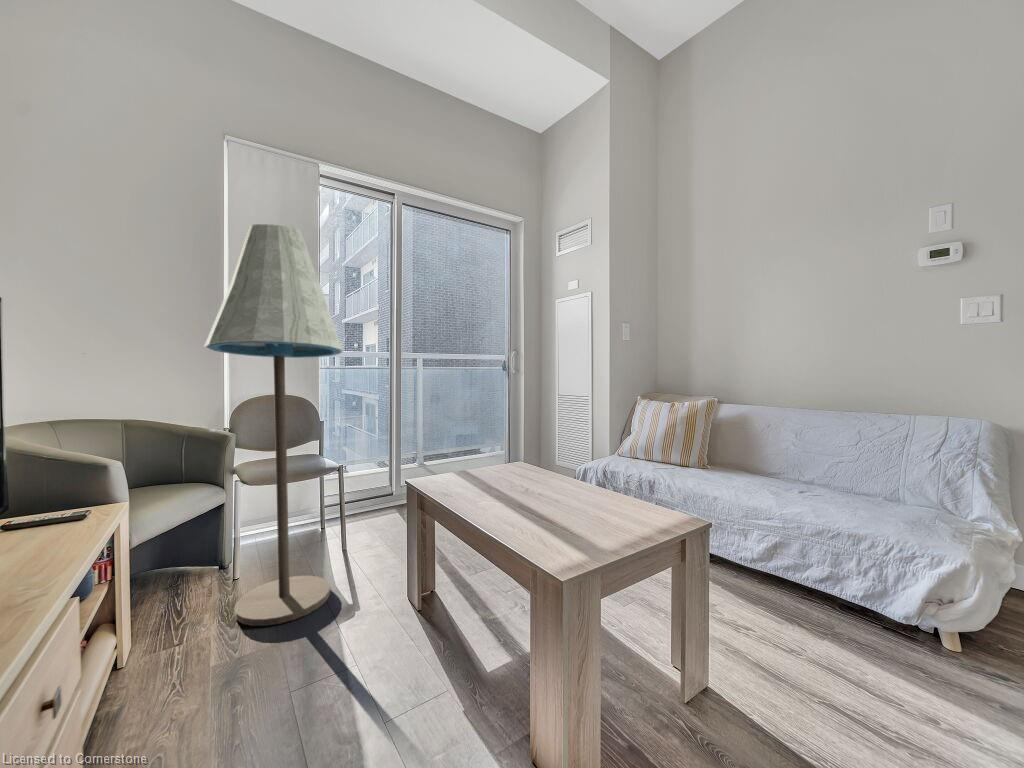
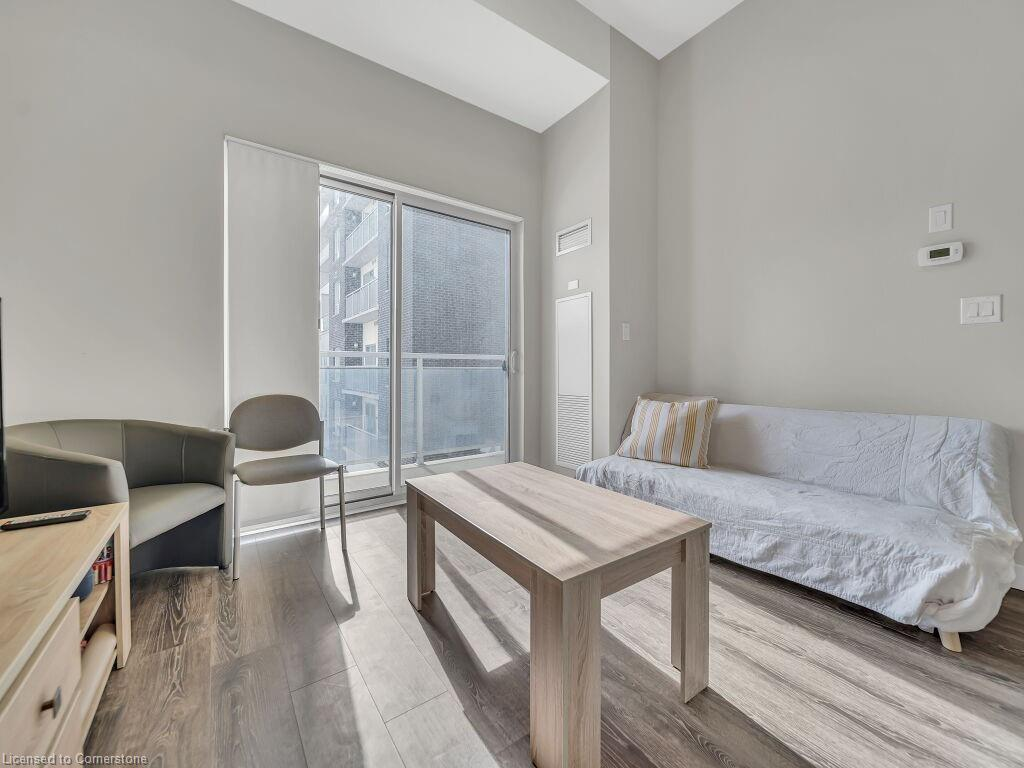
- floor lamp (280, 414)
